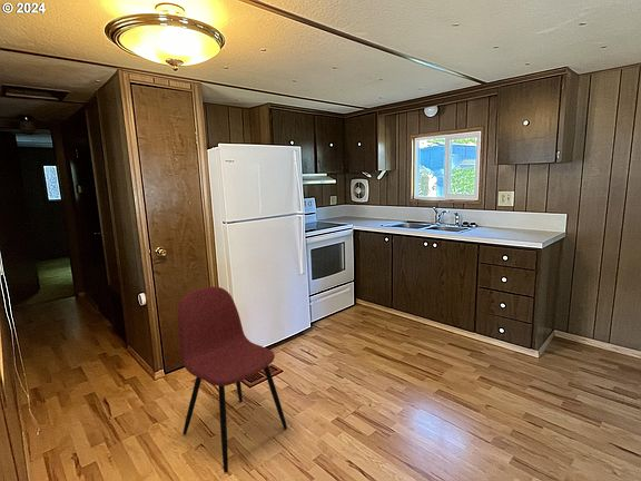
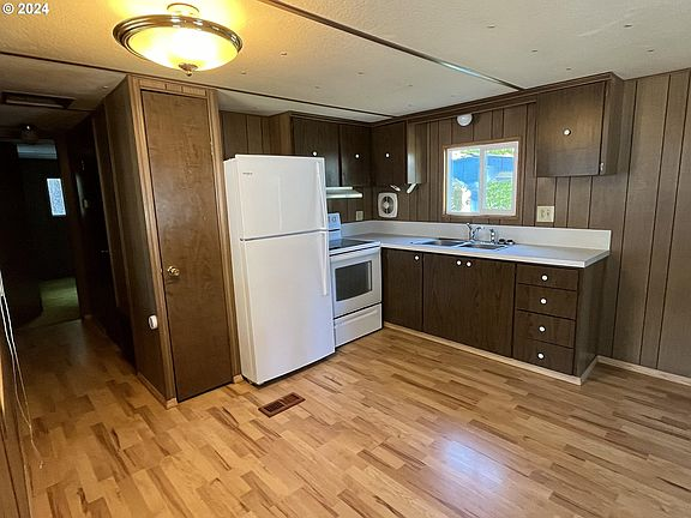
- dining chair (230, 366)
